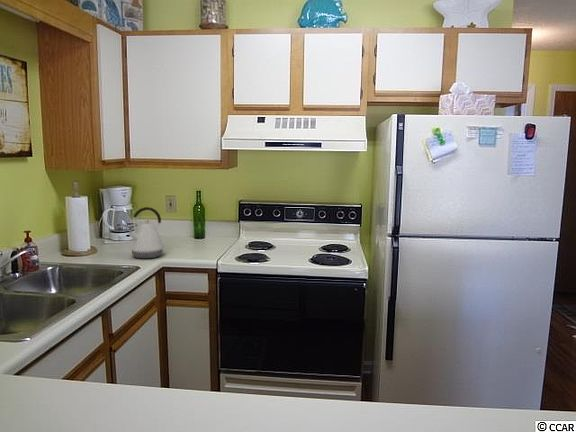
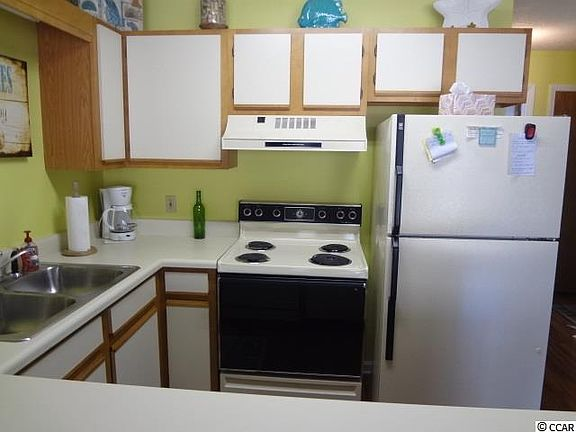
- kettle (145, 231)
